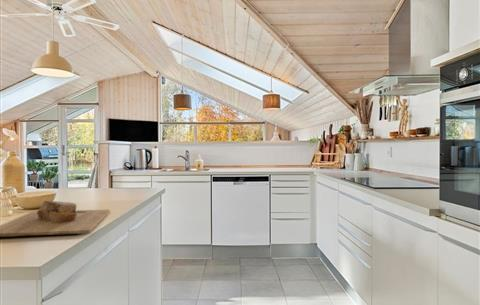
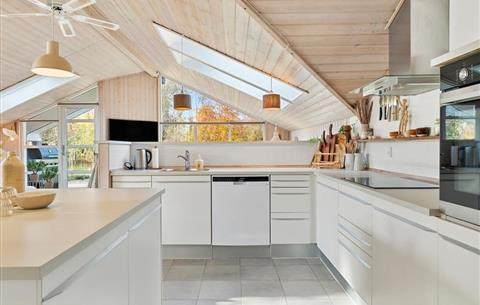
- cutting board (56, 211)
